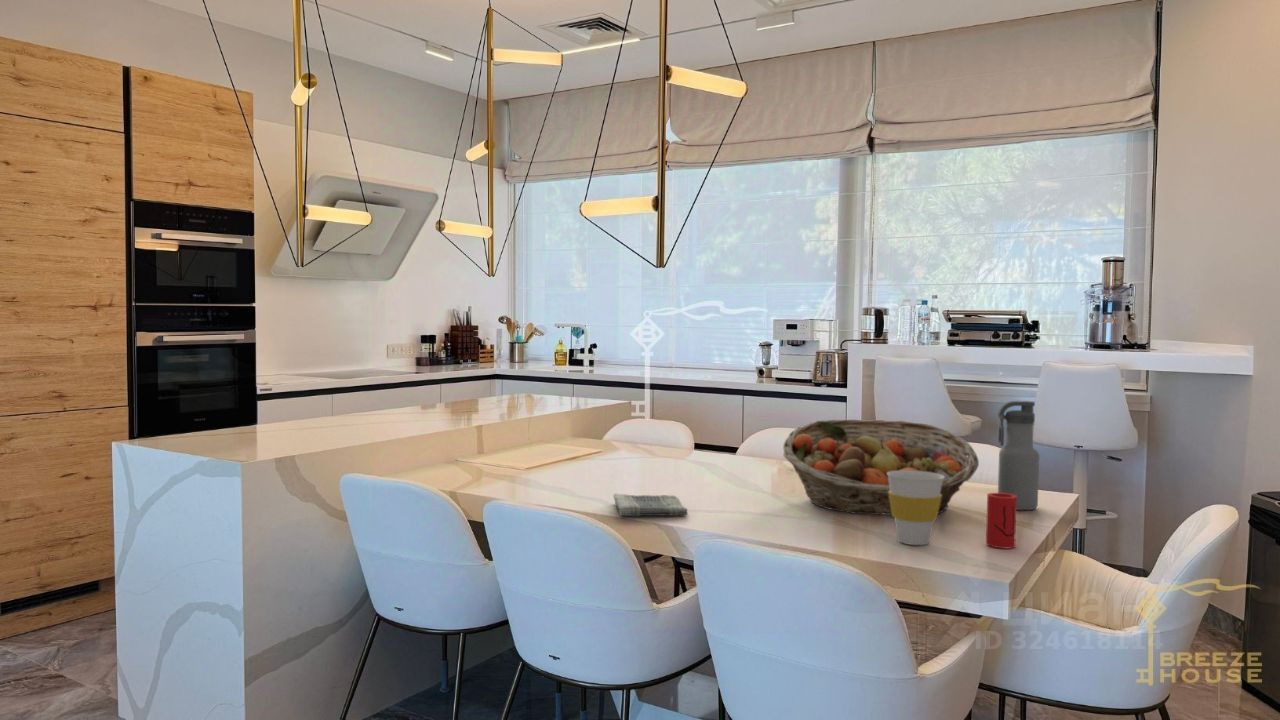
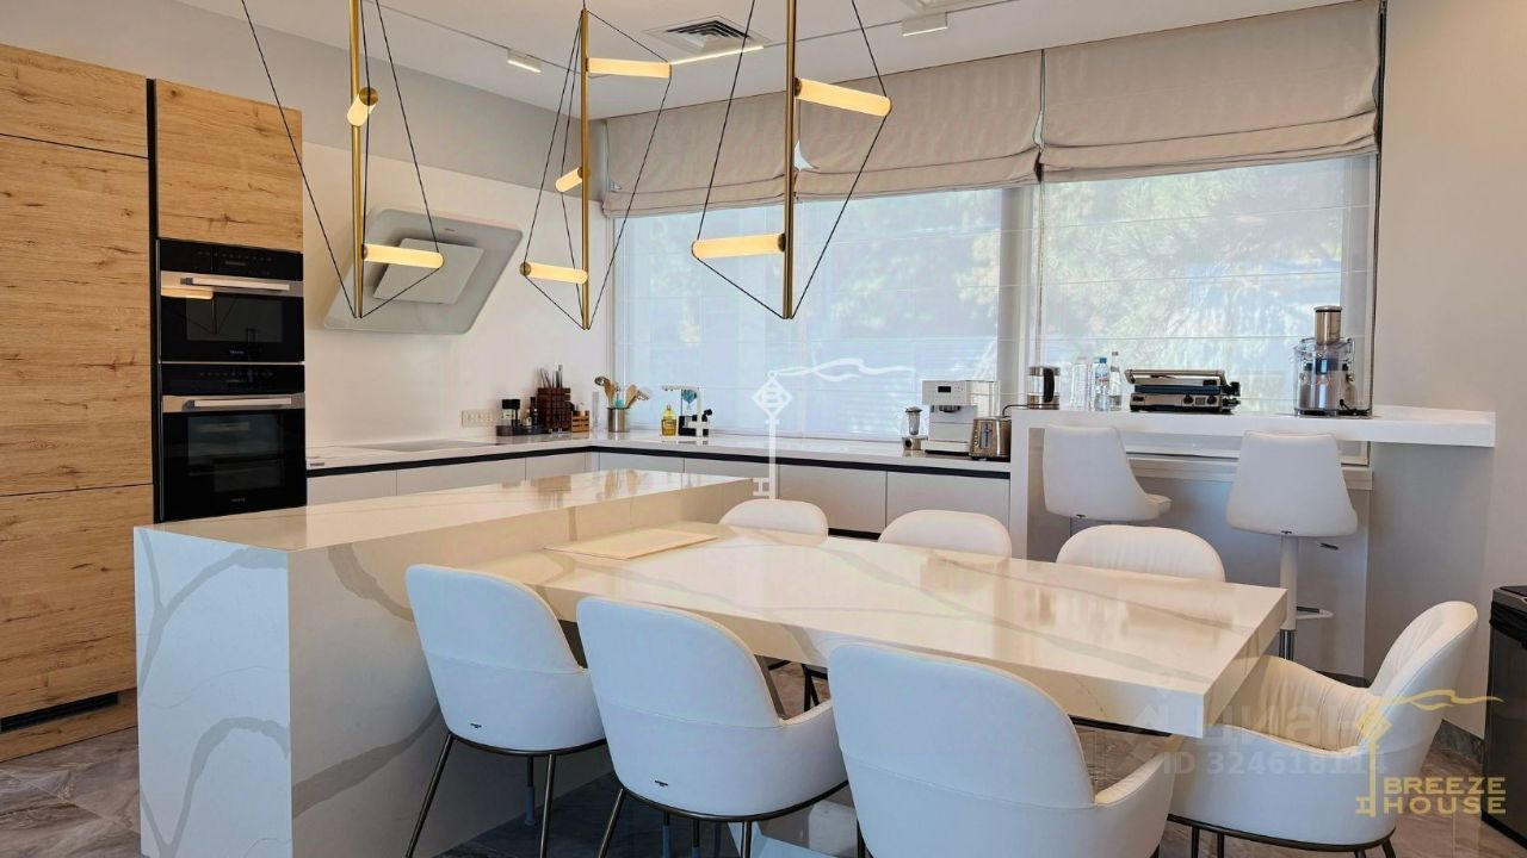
- cup (1001, 520)
- cup (914, 508)
- fruit basket (877, 465)
- dish towel (649, 503)
- water bottle (1018, 454)
